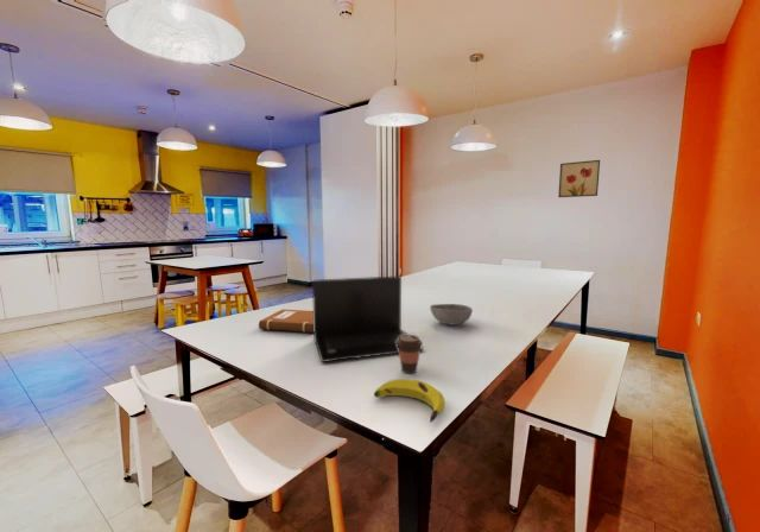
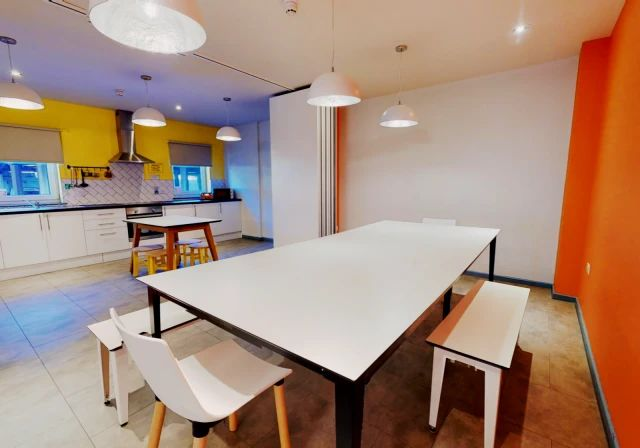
- bowl (450, 314)
- banana (407, 395)
- notebook (294, 319)
- wall art (578, 179)
- laptop (366, 314)
- coffee cup (408, 354)
